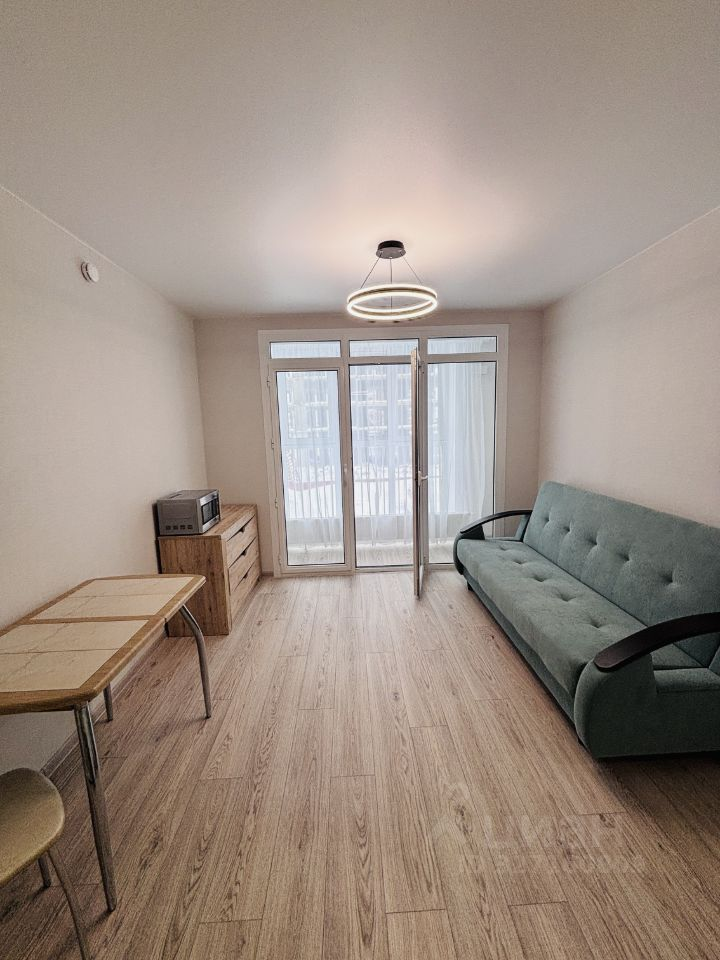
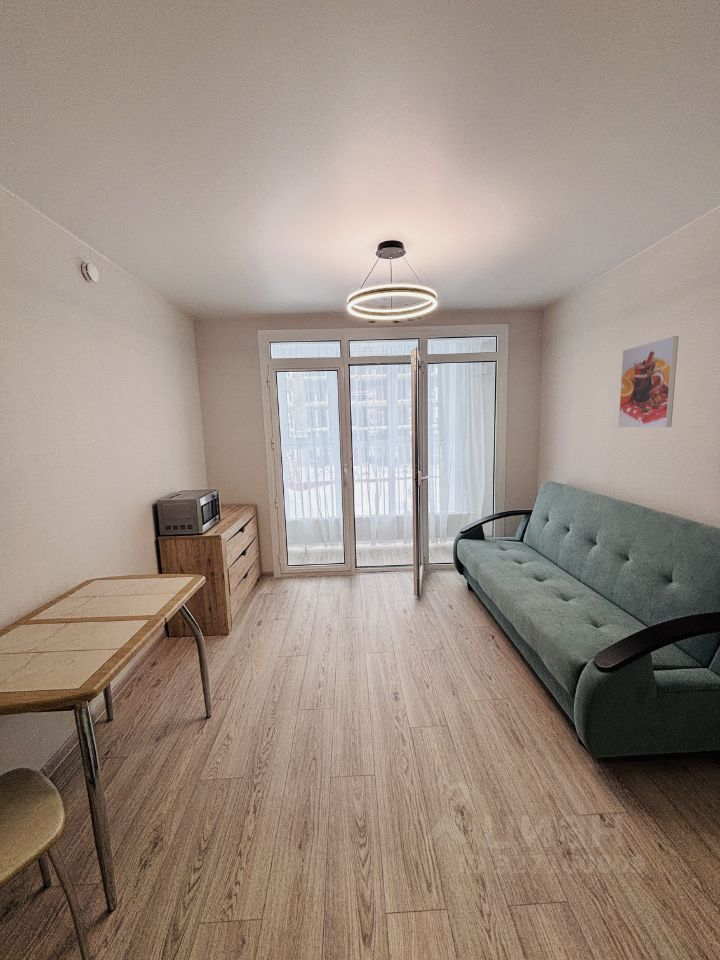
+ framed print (645, 386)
